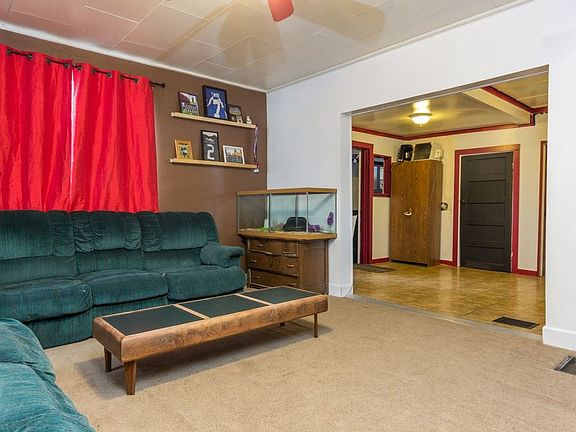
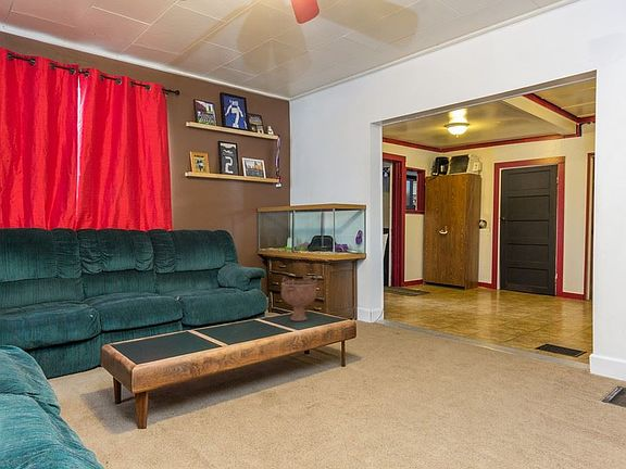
+ decorative bowl (299, 297)
